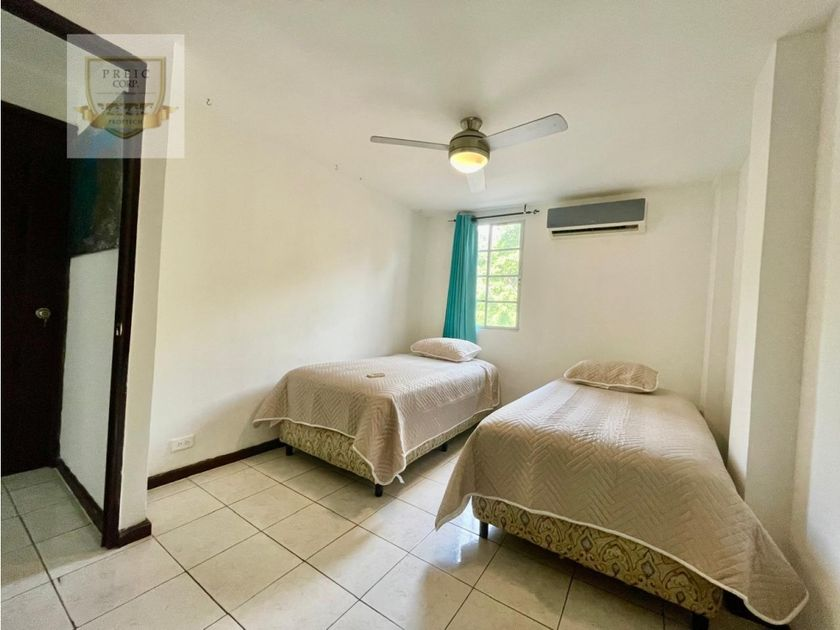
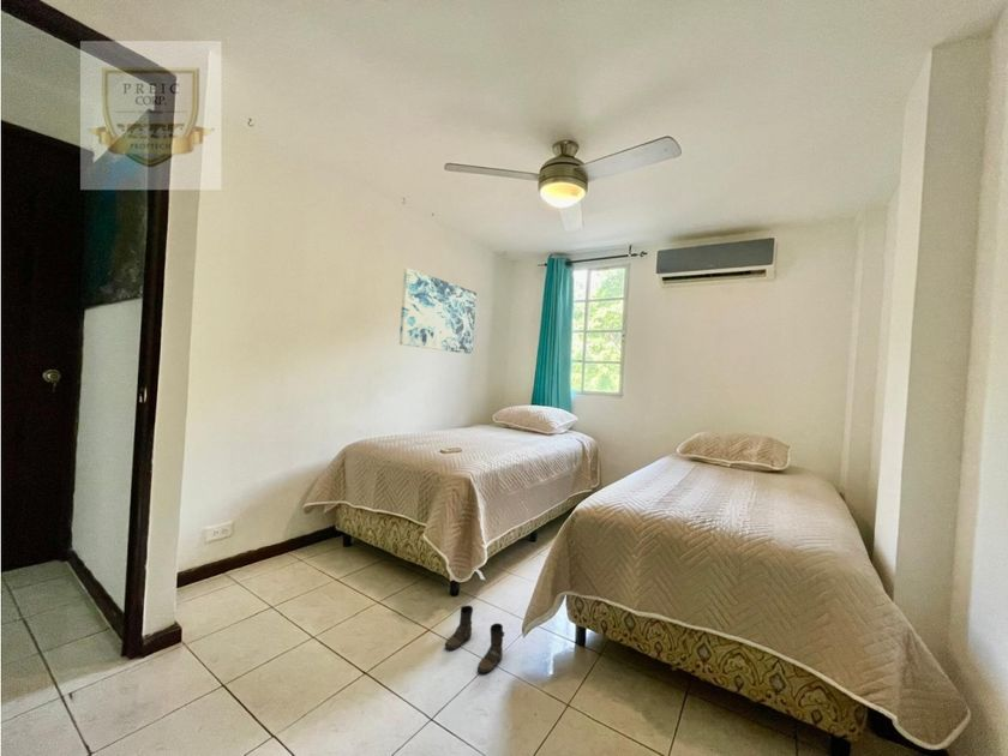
+ boots (470, 635)
+ wall art (442, 316)
